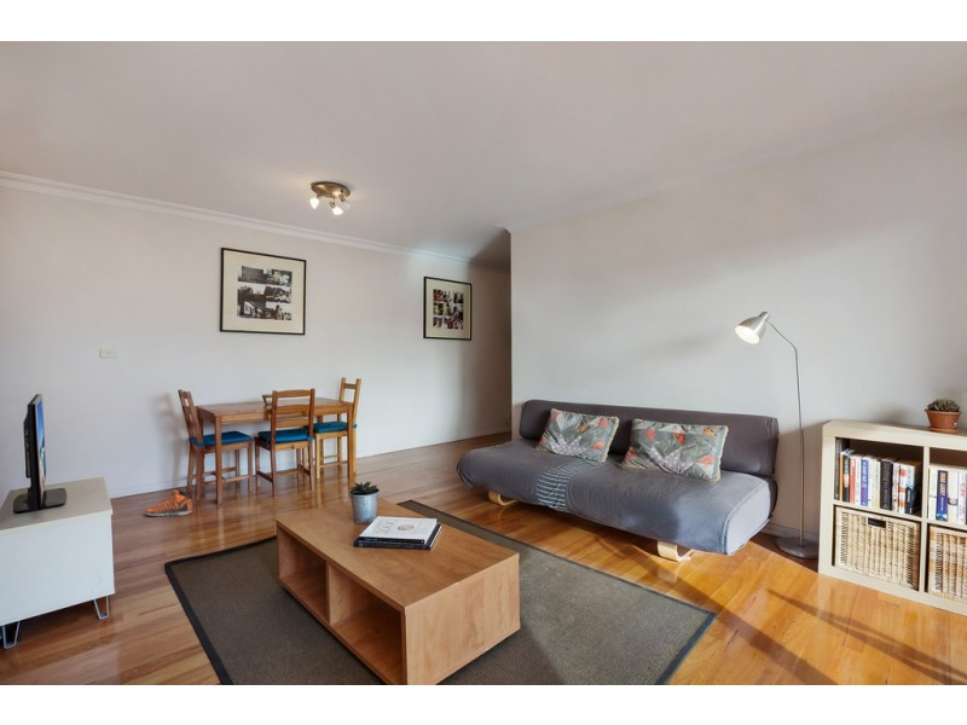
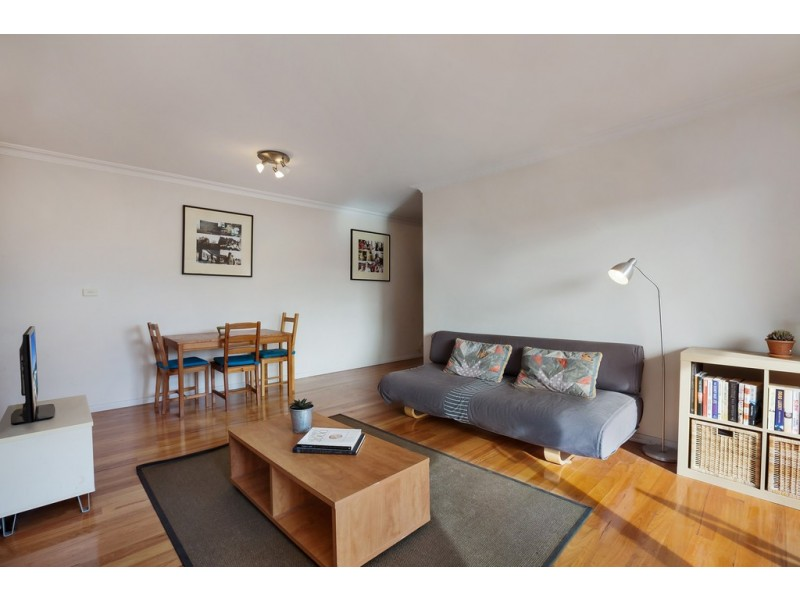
- sneaker (169, 501)
